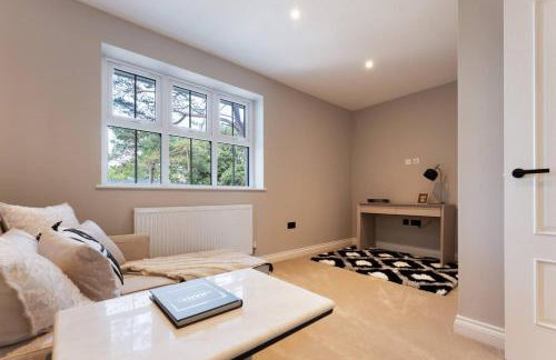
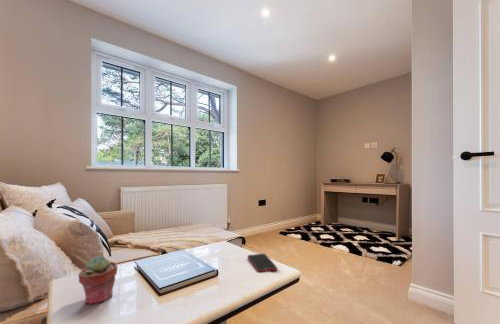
+ cell phone (261, 262)
+ potted succulent (98, 277)
